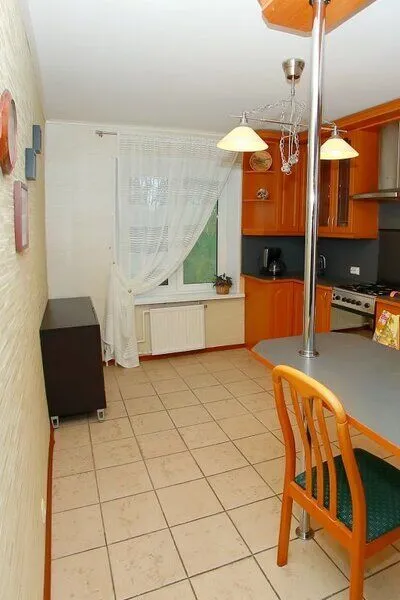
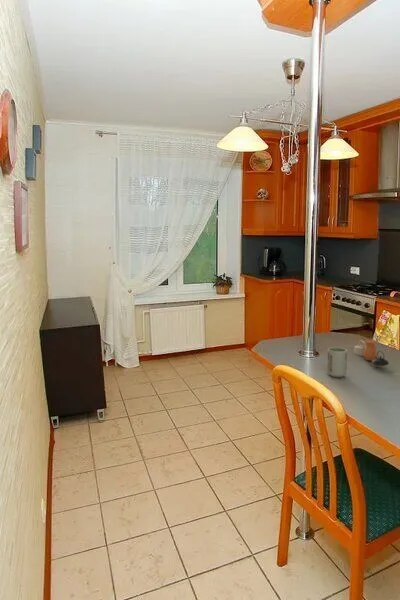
+ cup (336, 362)
+ teapot (369, 348)
